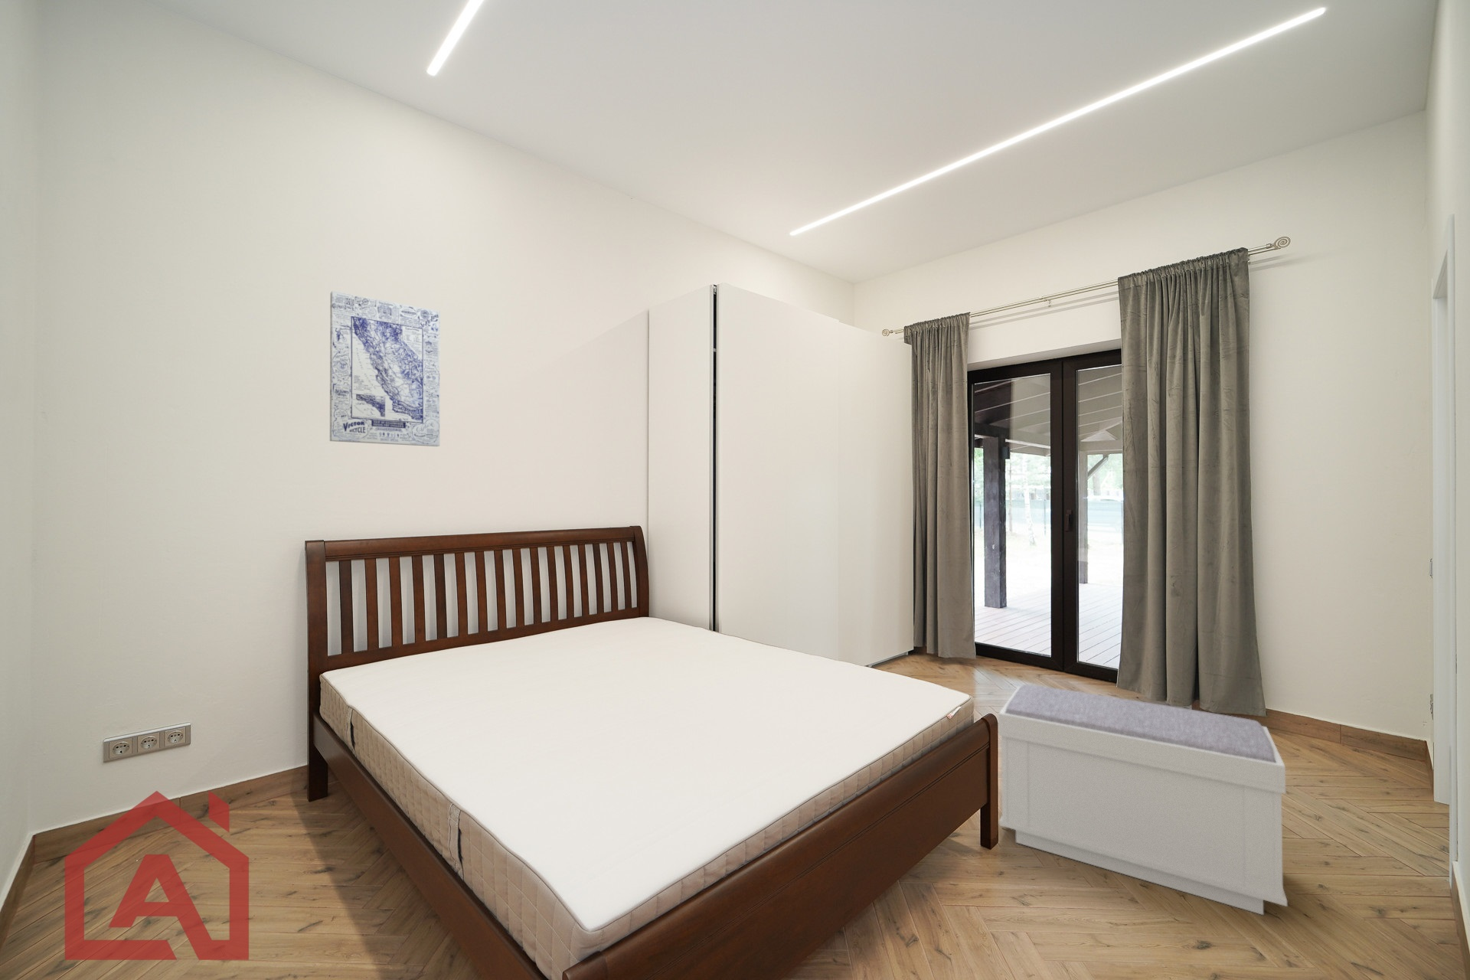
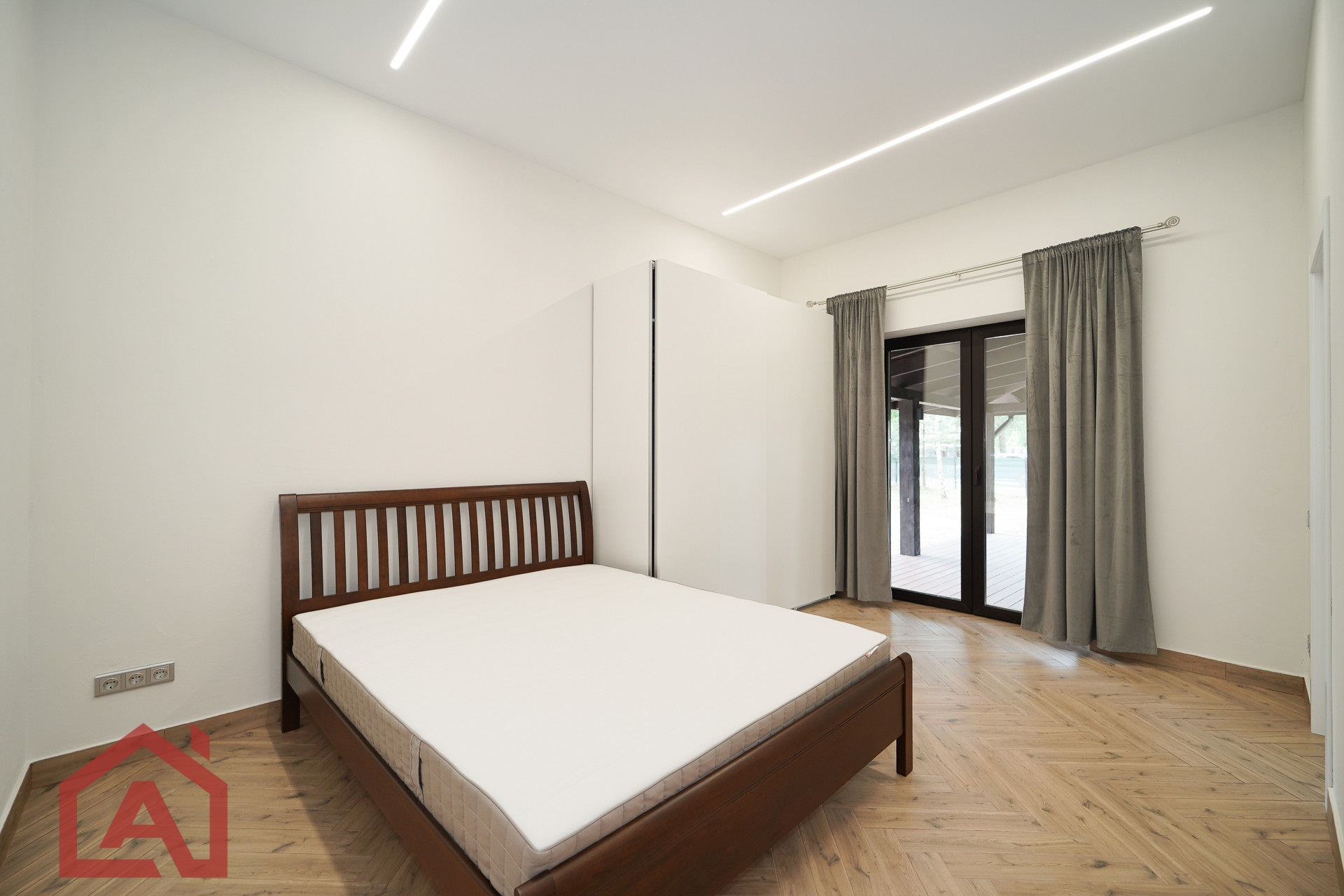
- wall art (387, 373)
- bench (1129, 780)
